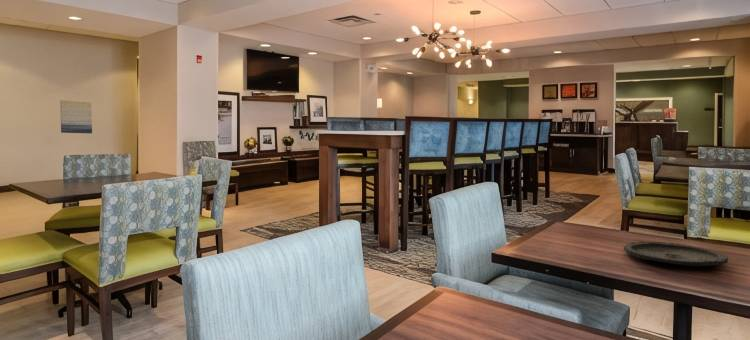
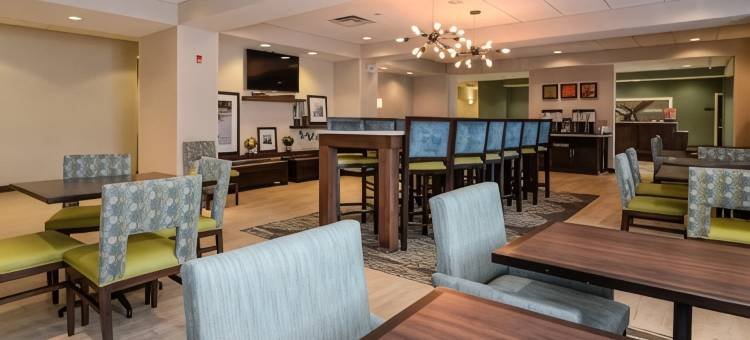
- wall art (76, 117)
- plate (672, 254)
